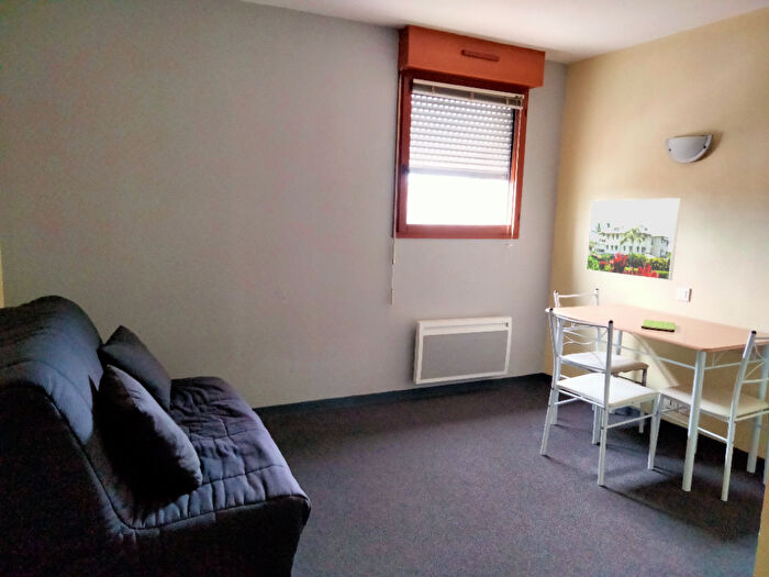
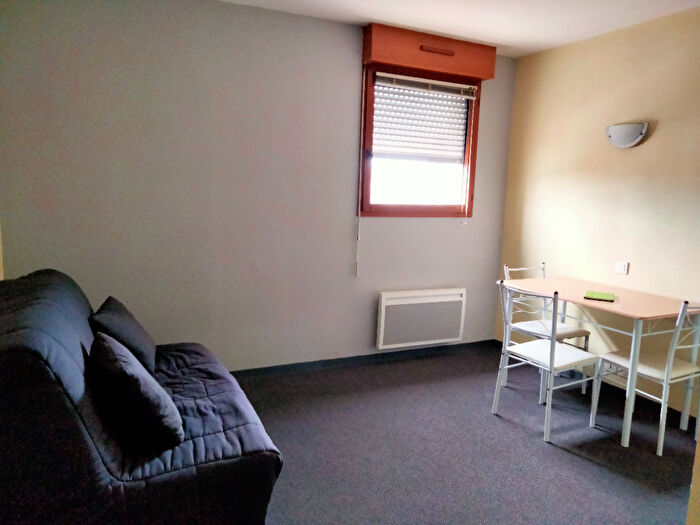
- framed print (628, 237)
